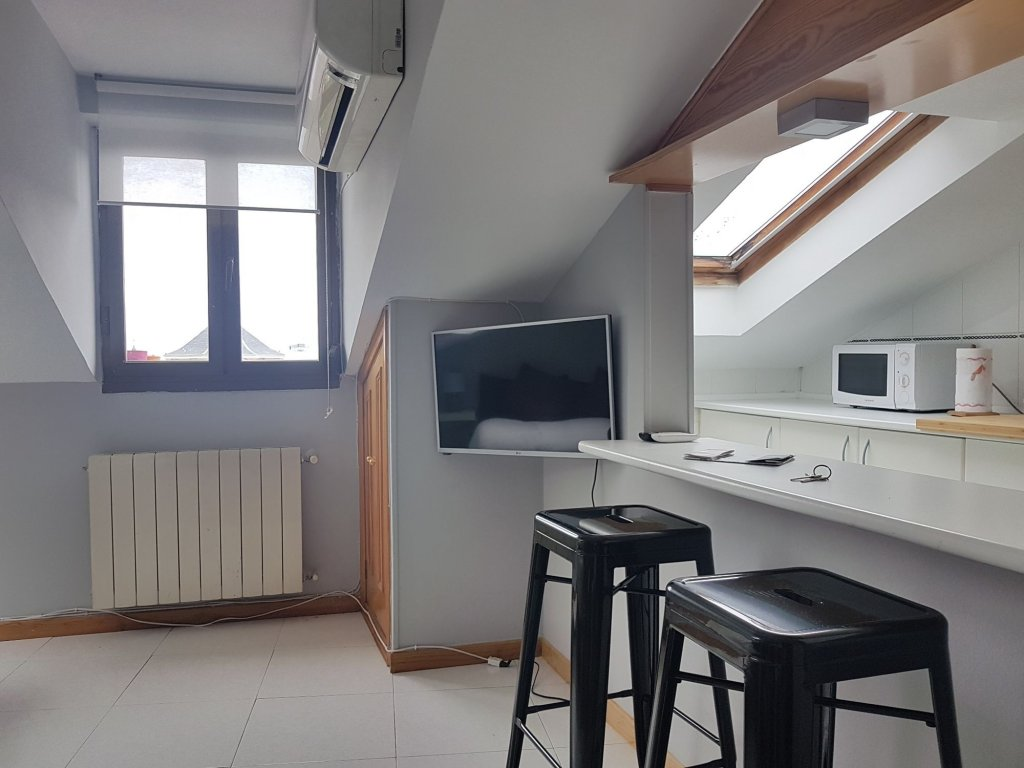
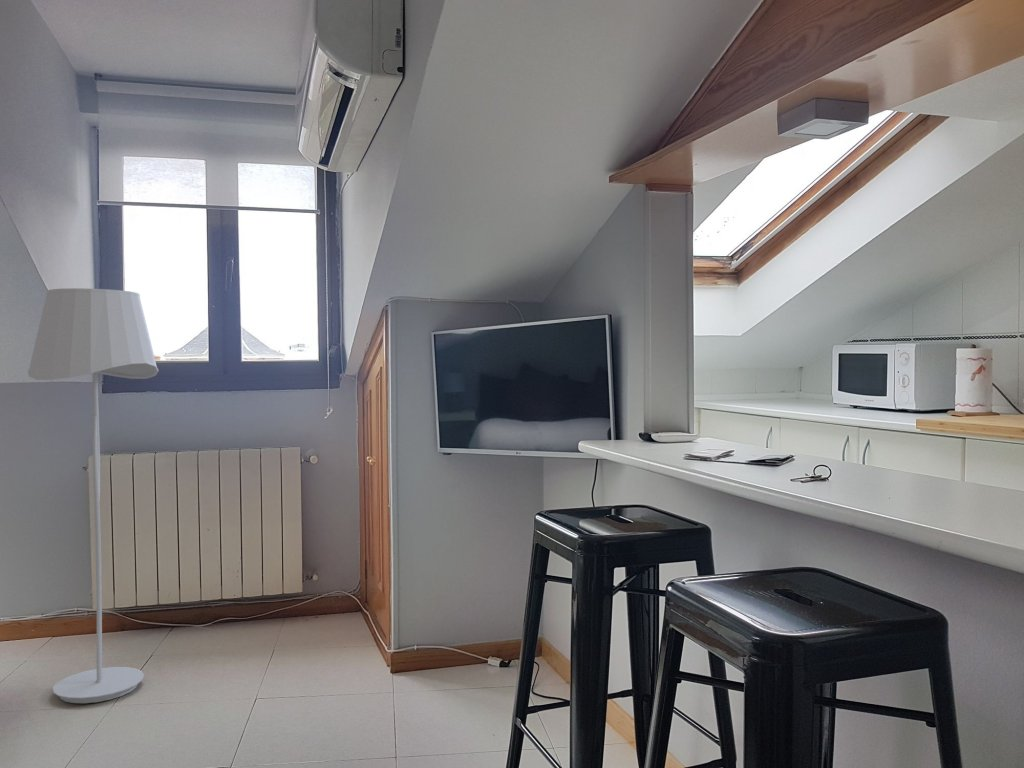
+ floor lamp (96, 491)
